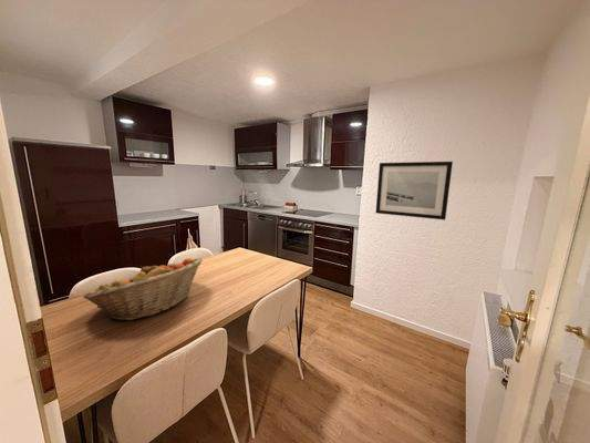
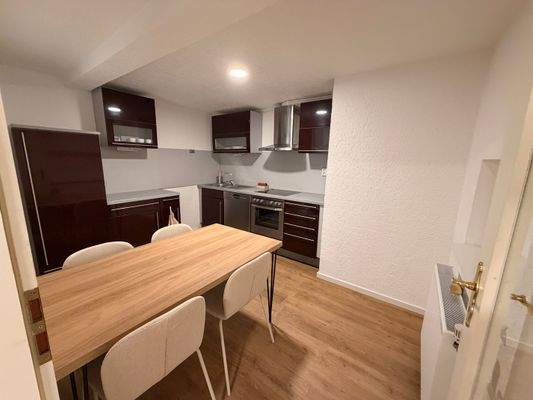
- wall art (411, 189)
- fruit basket (152, 282)
